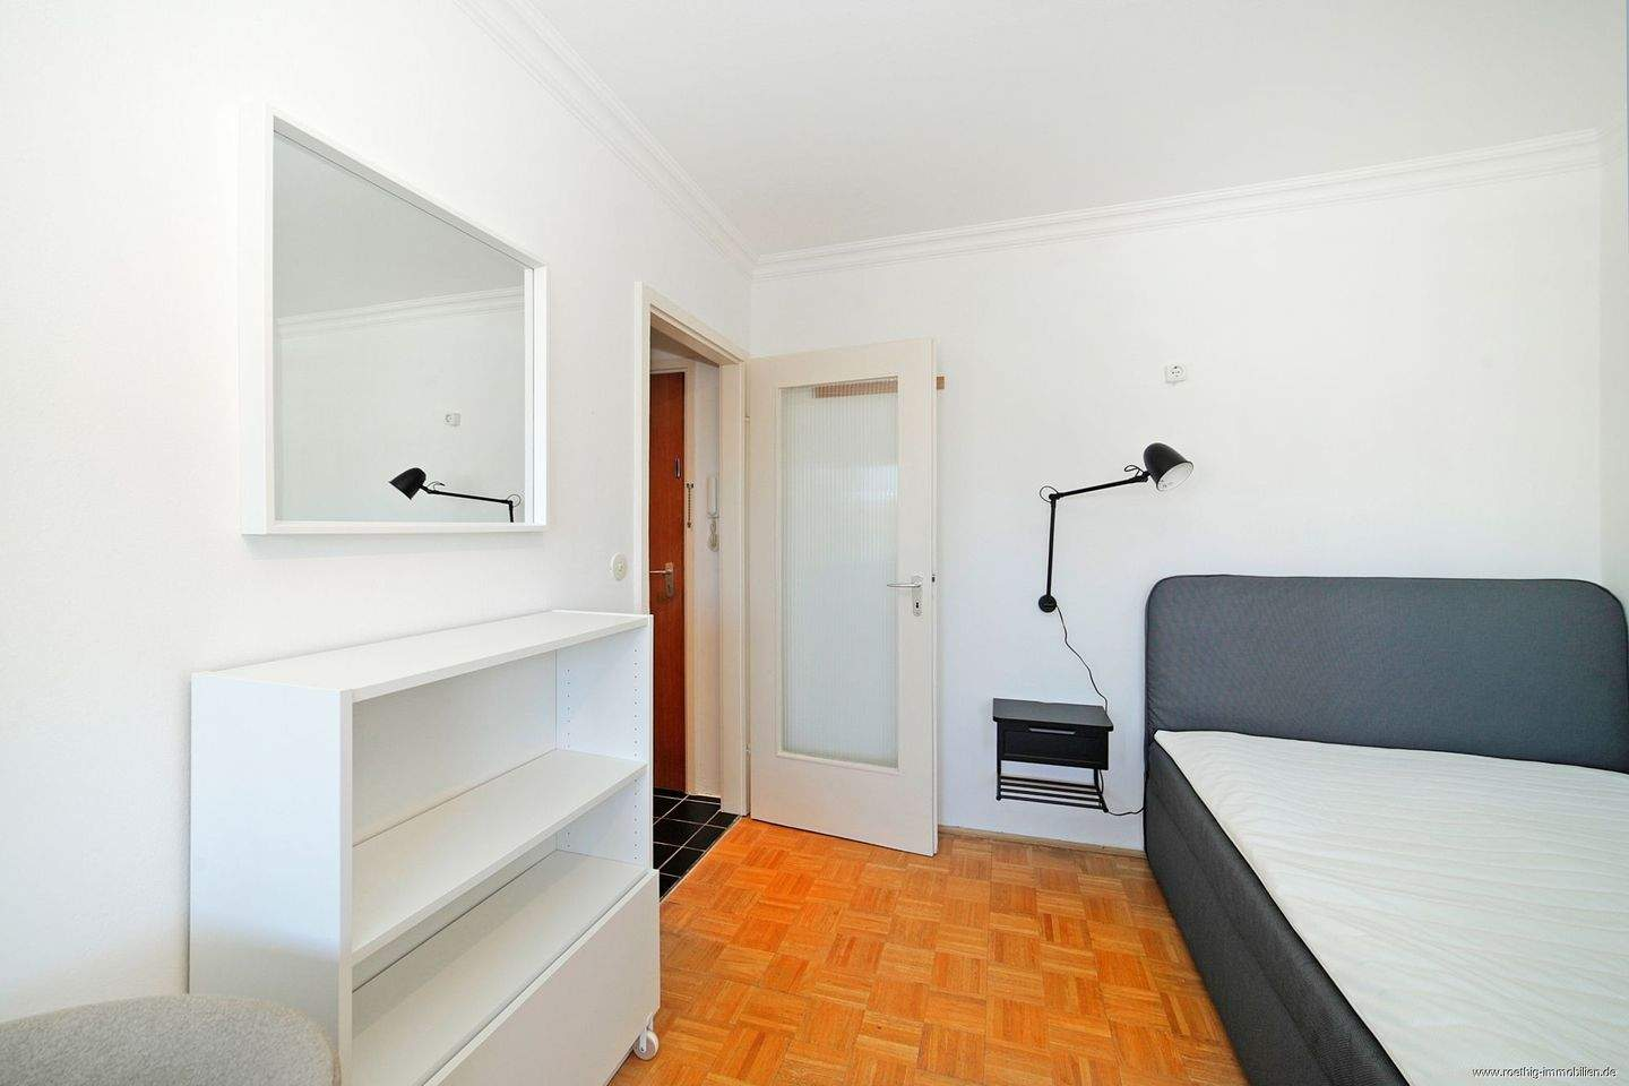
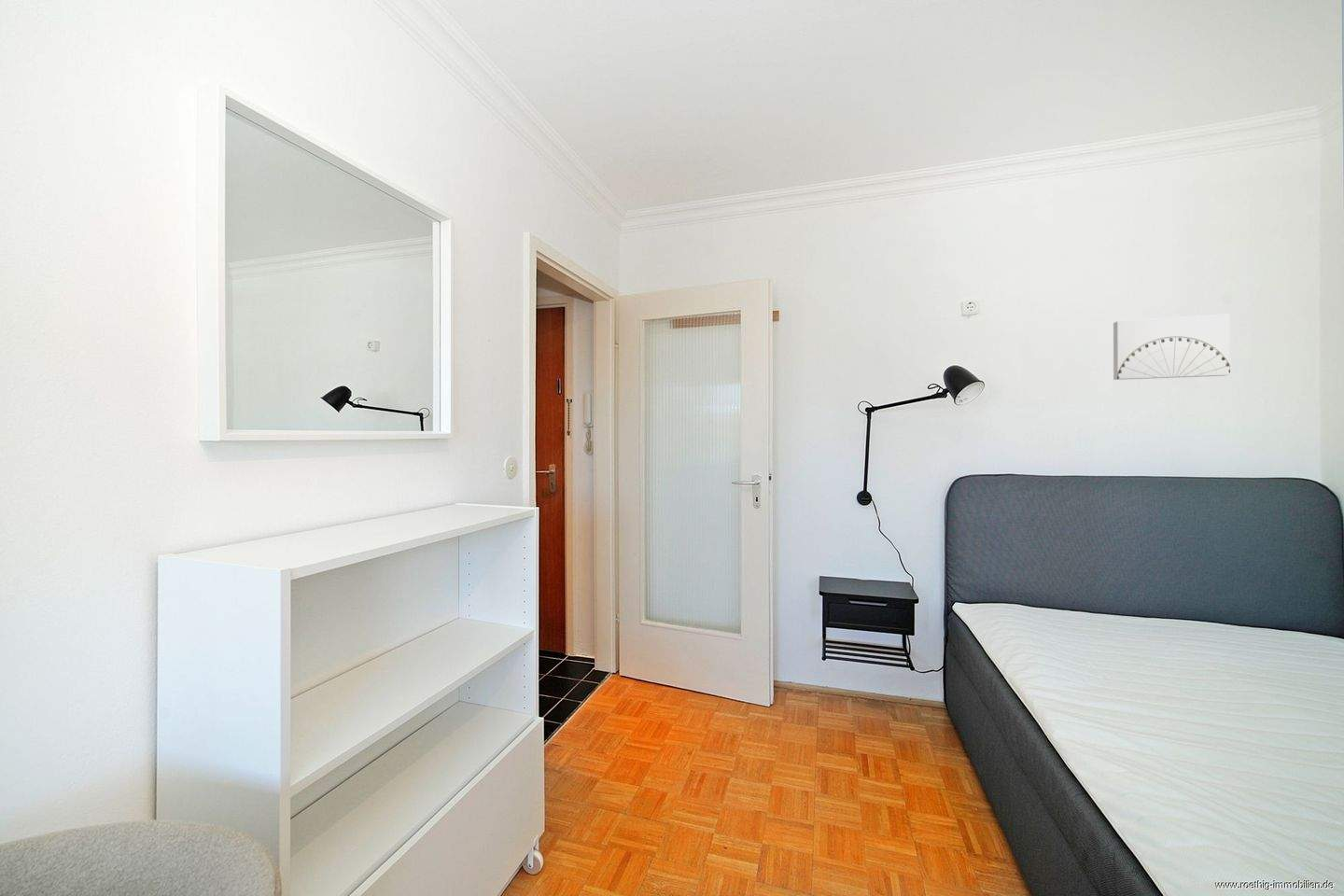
+ wall art (1169, 347)
